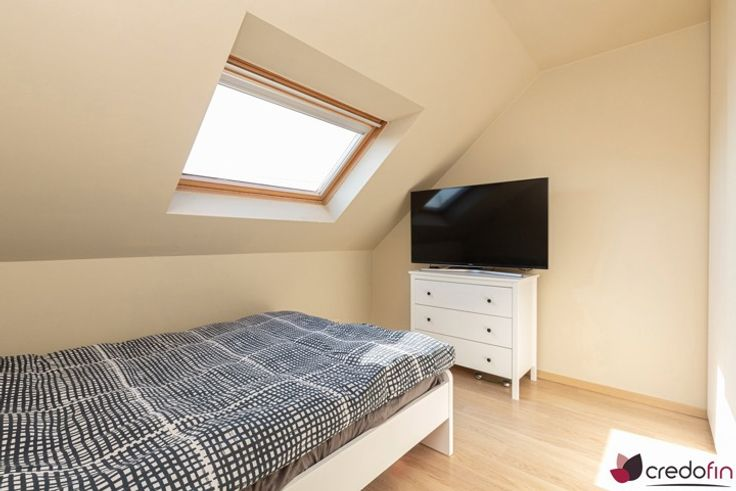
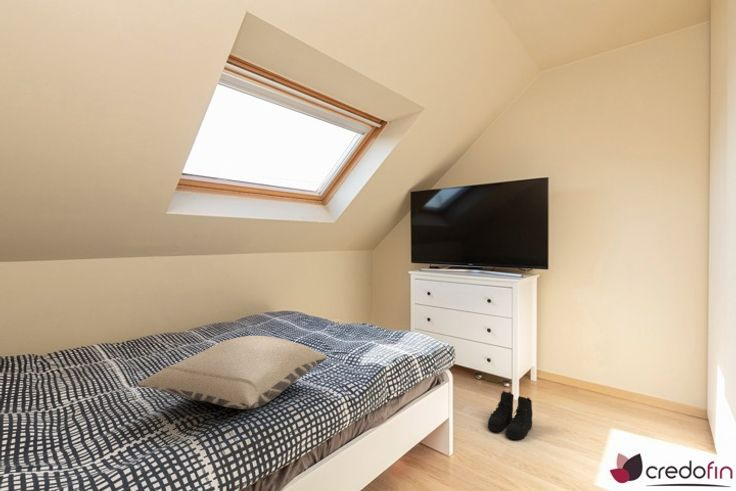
+ pillow (241, 369)
+ boots (510, 411)
